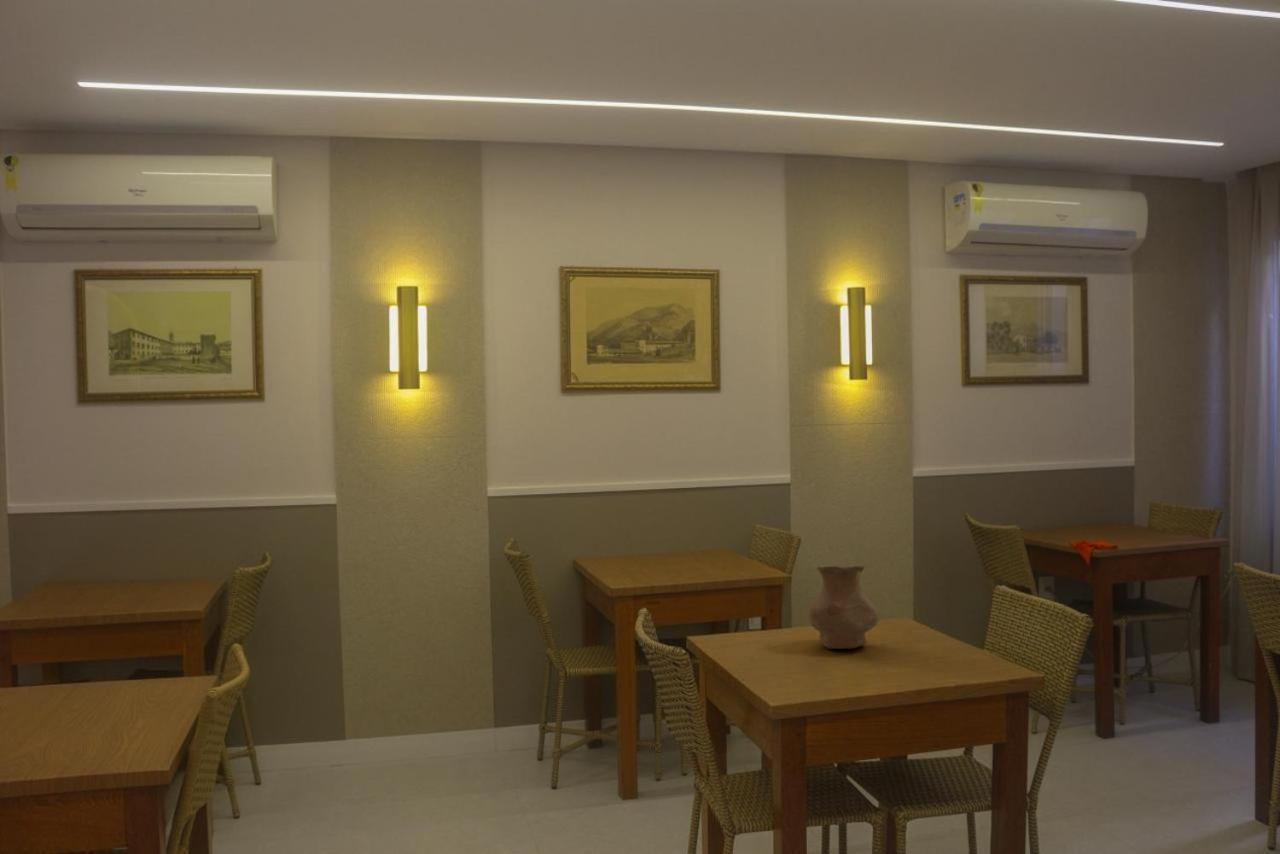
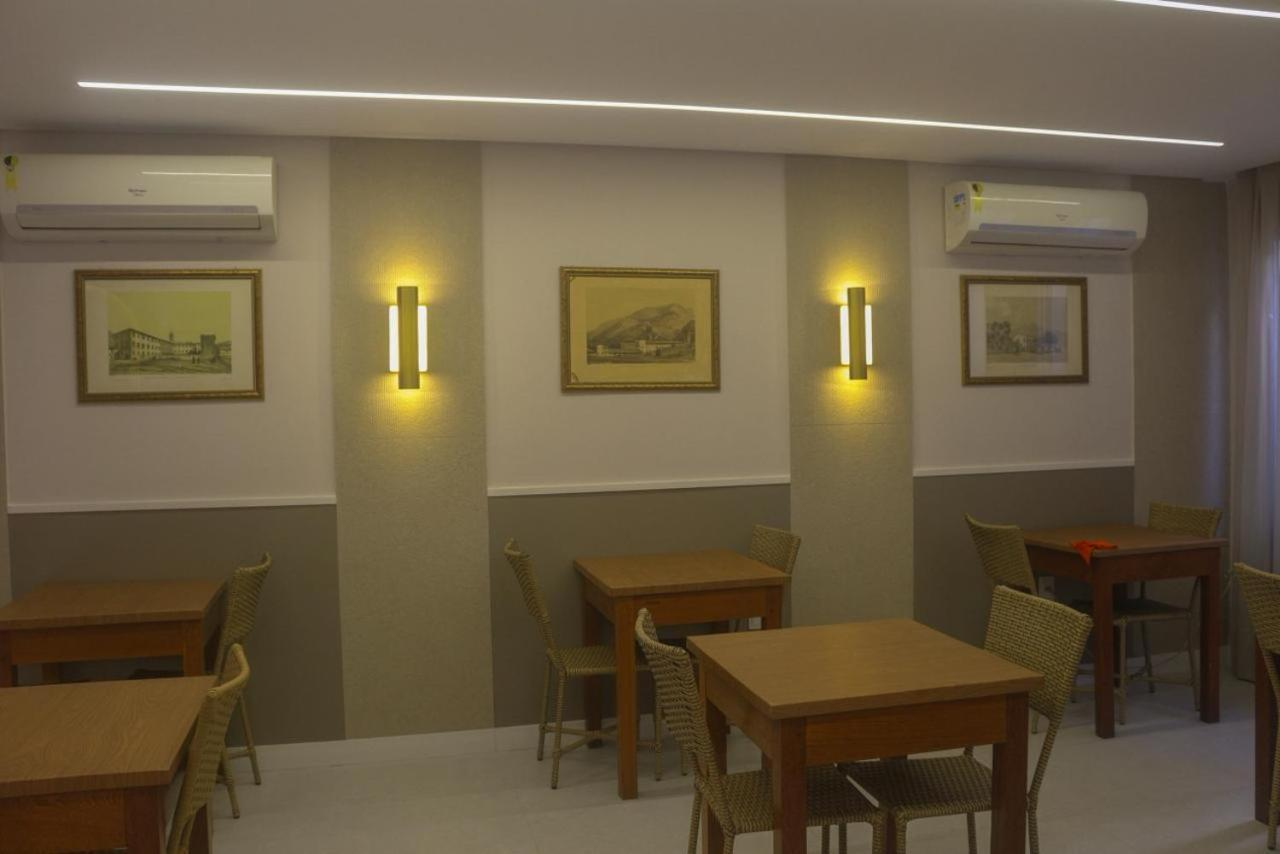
- vase (843, 604)
